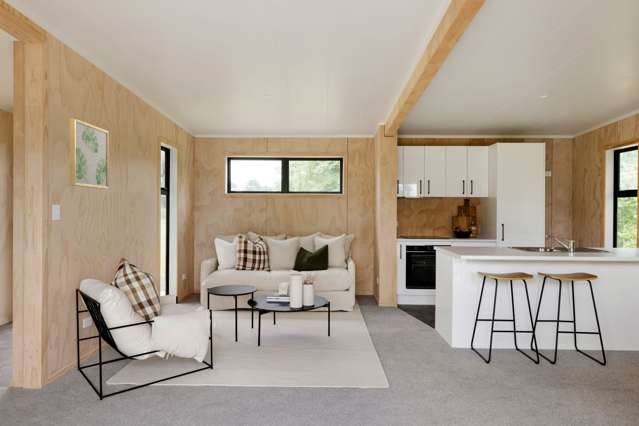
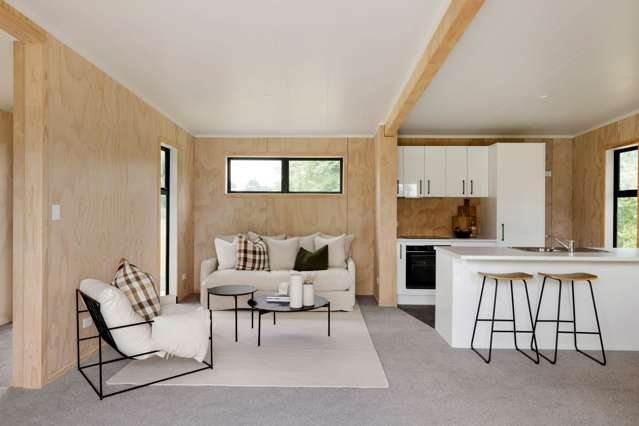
- wall art (90, 156)
